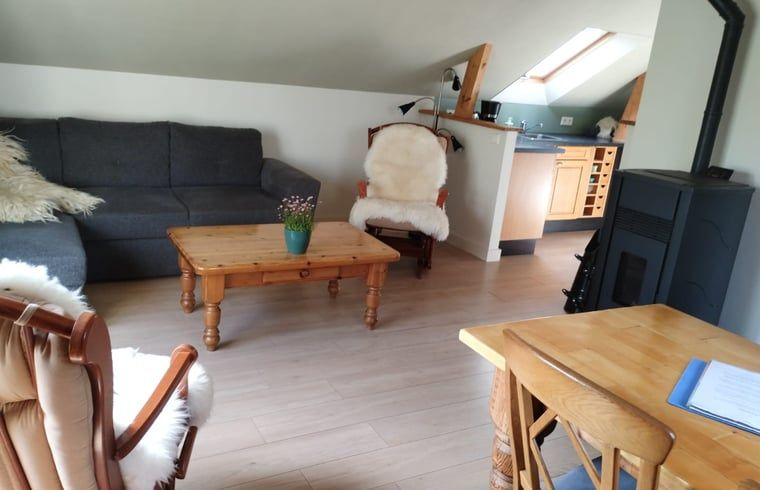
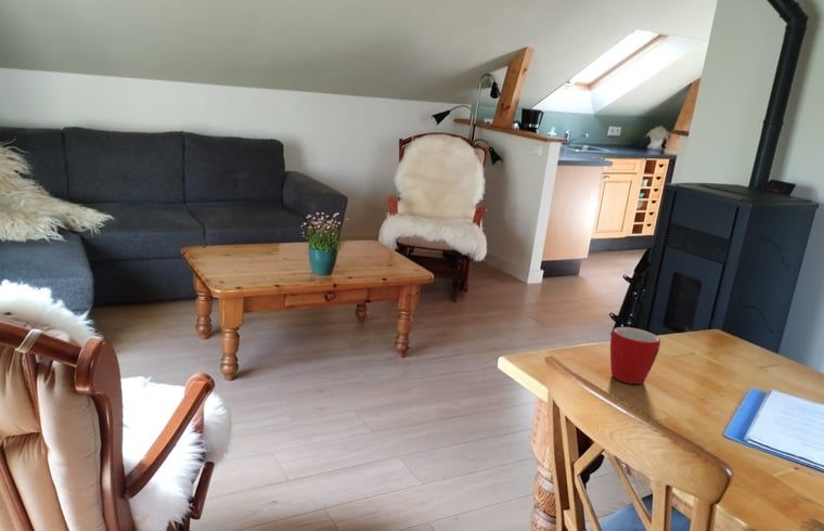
+ mug (633, 353)
